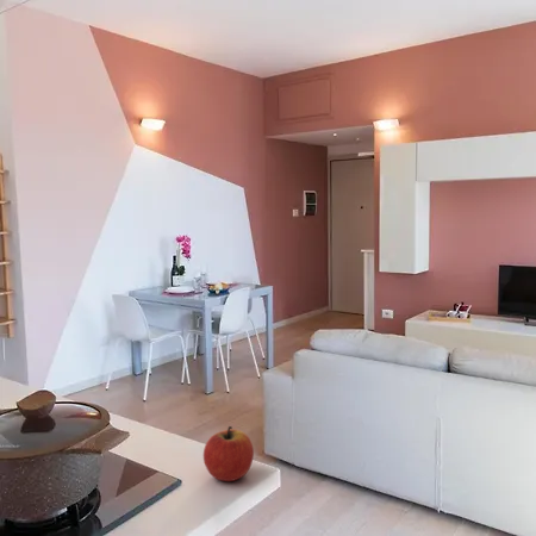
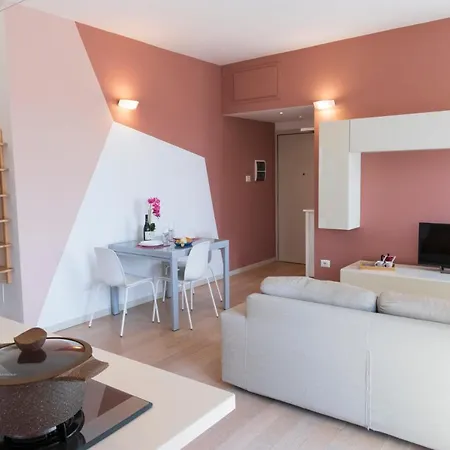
- apple (229, 451)
